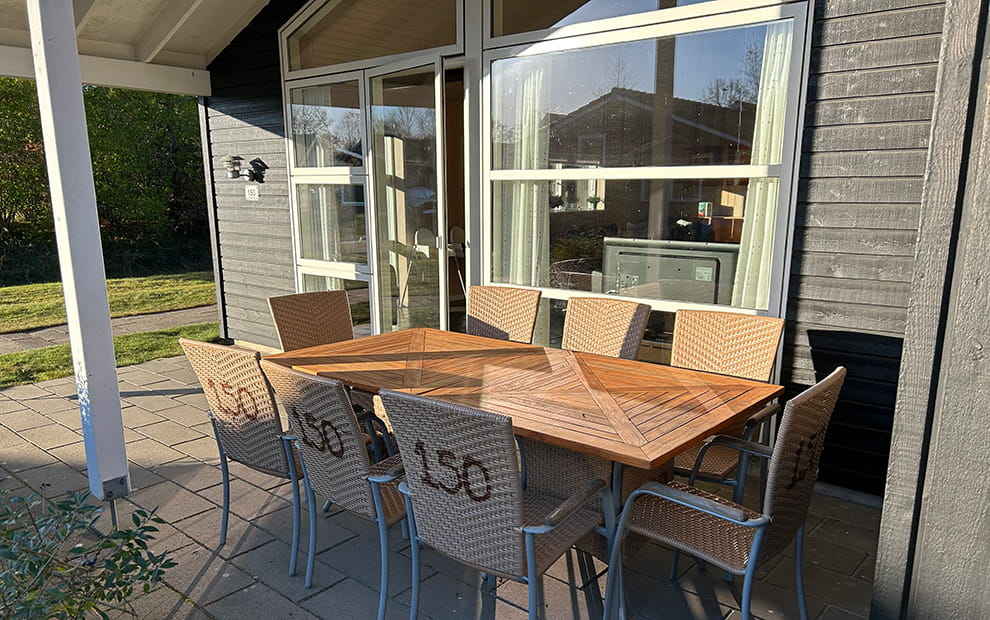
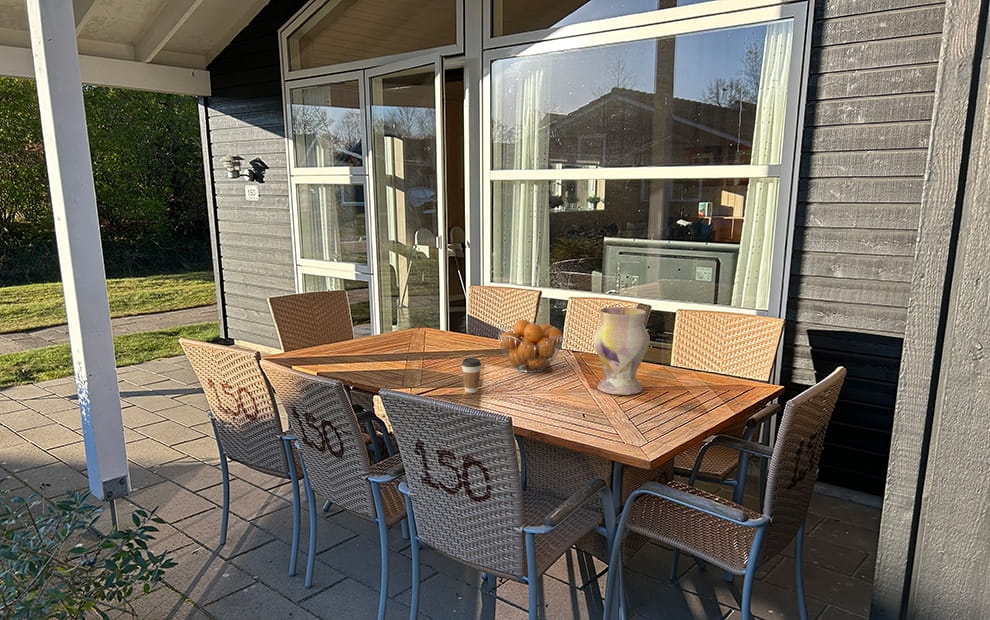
+ vase (620, 350)
+ fruit basket (530, 345)
+ coffee cup (471, 375)
